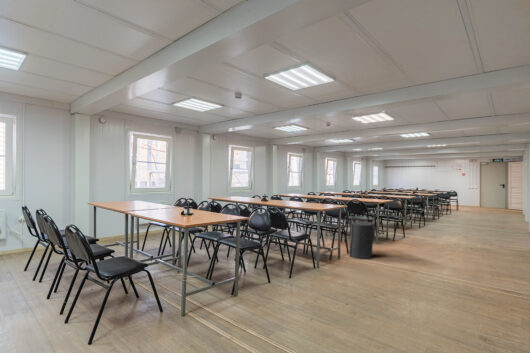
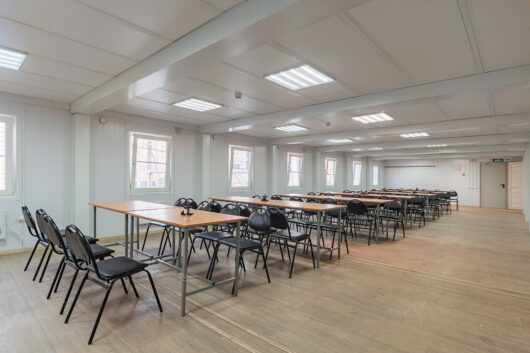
- trash can (361, 238)
